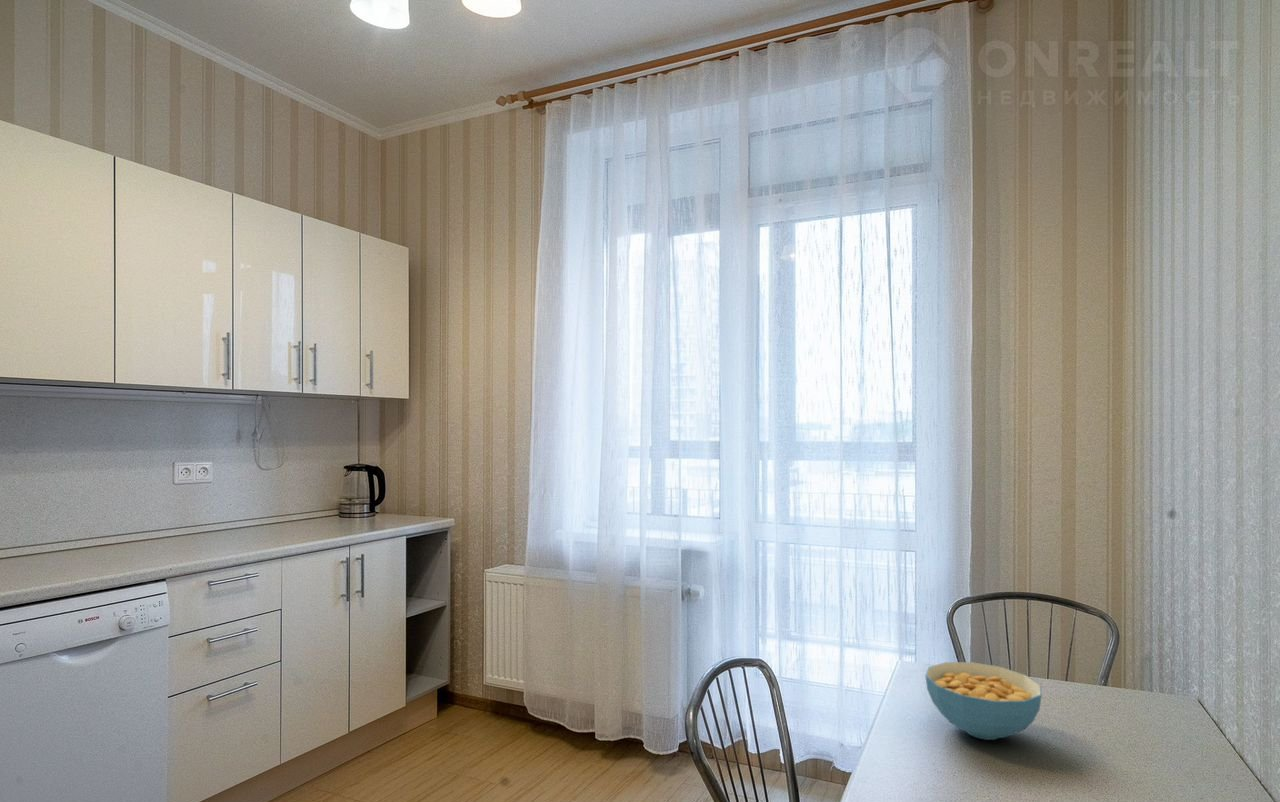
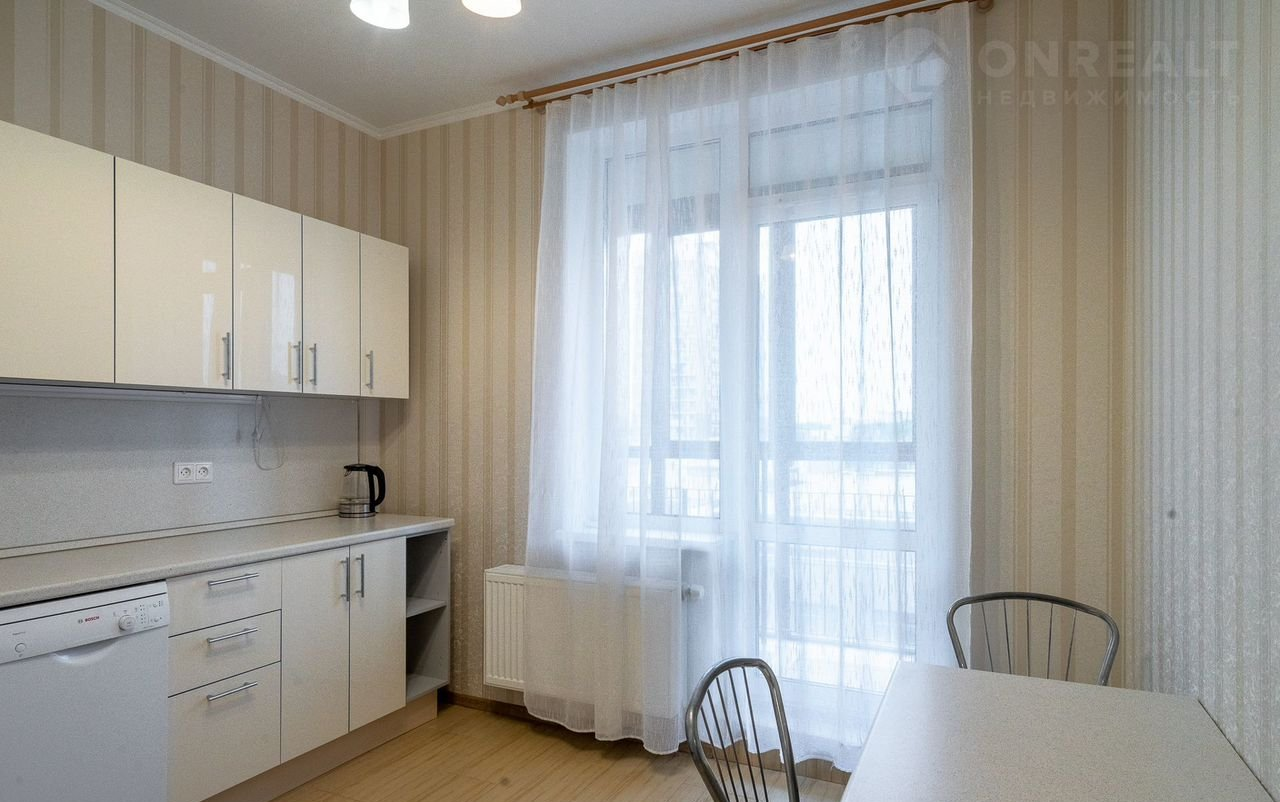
- cereal bowl (982, 706)
